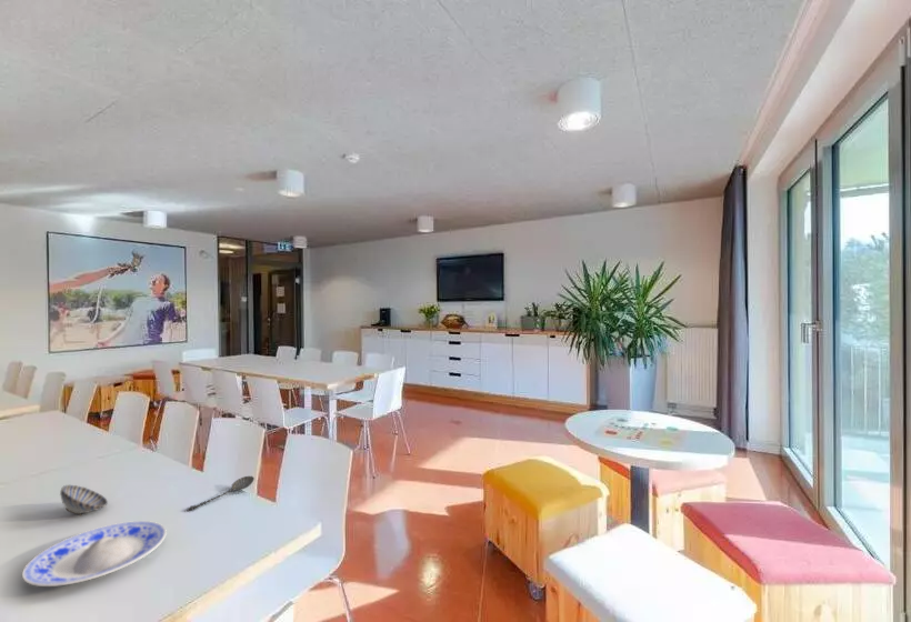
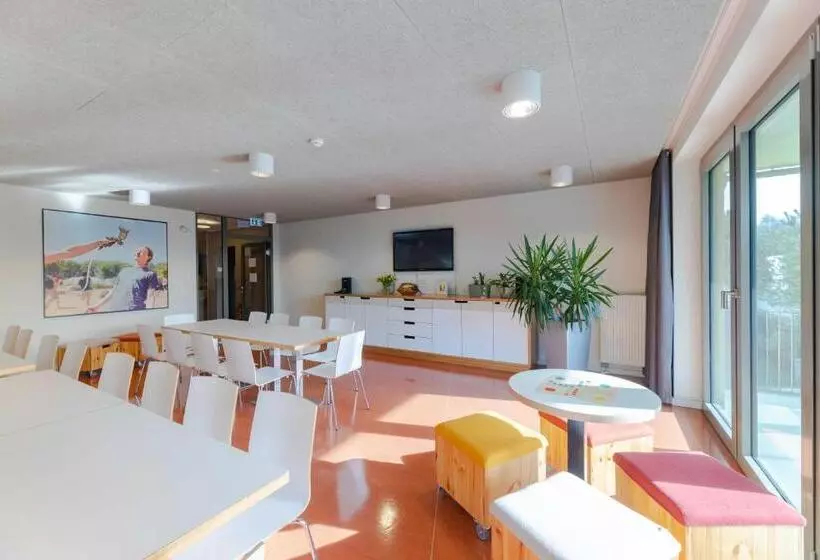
- bowl (84, 496)
- plate (100, 548)
- spoon (221, 494)
